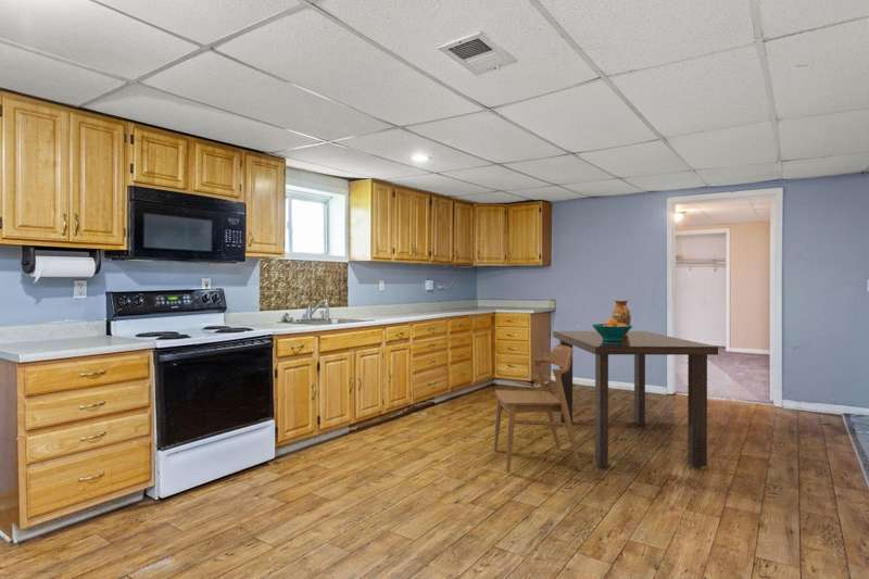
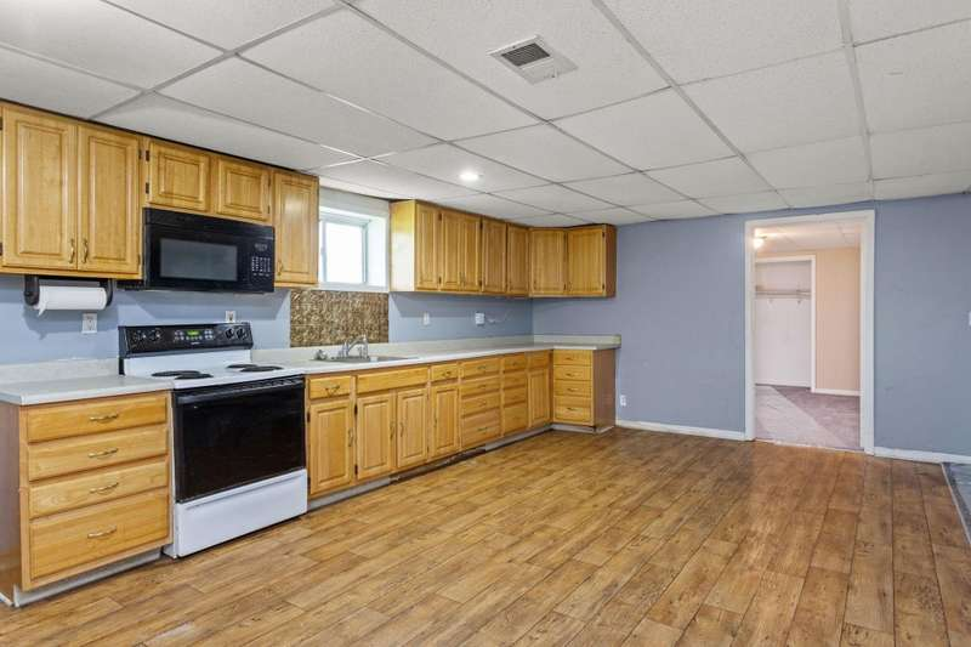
- fruit bowl (612, 328)
- vase (621, 316)
- dining table (634, 390)
- chair (534, 403)
